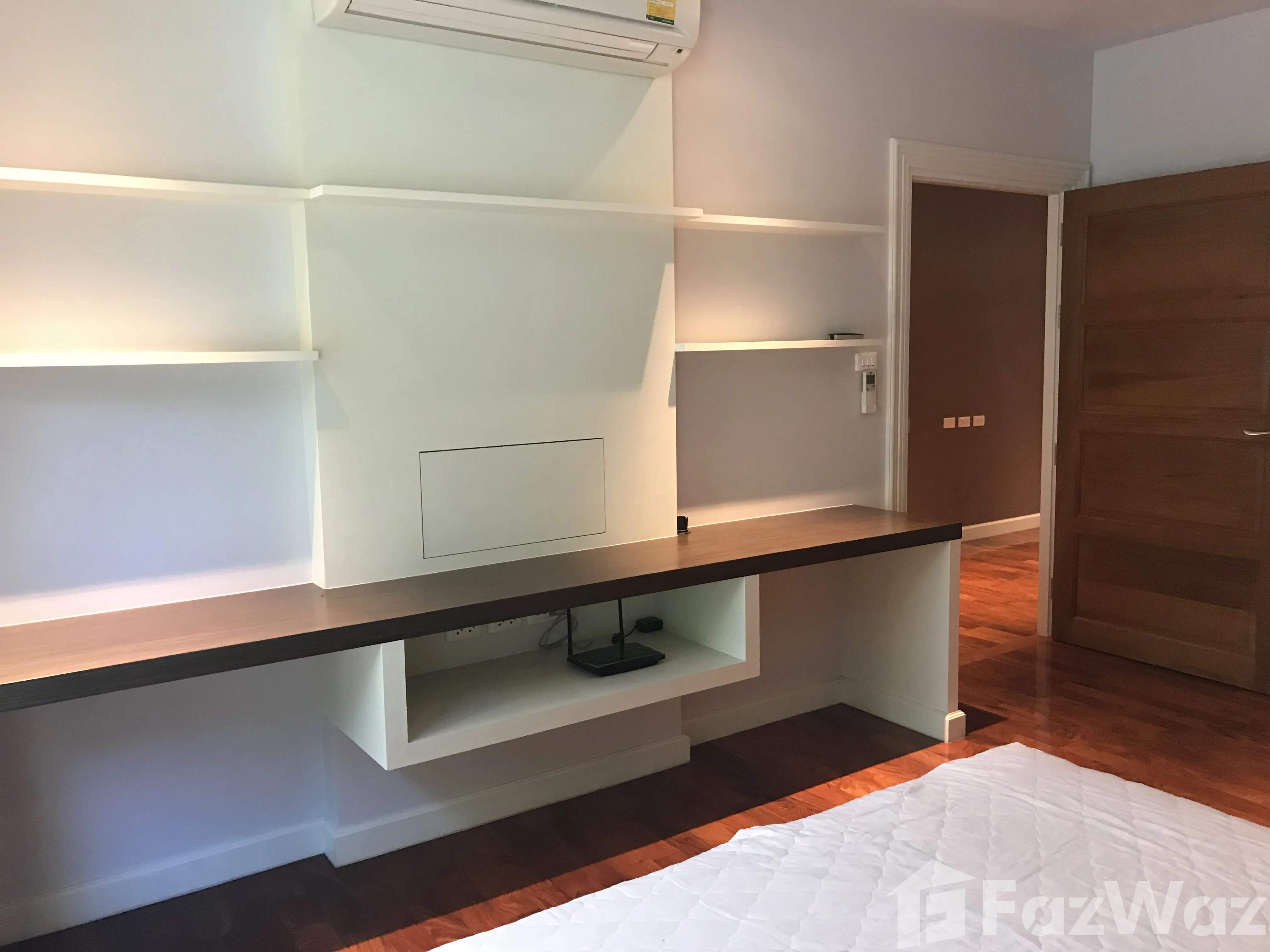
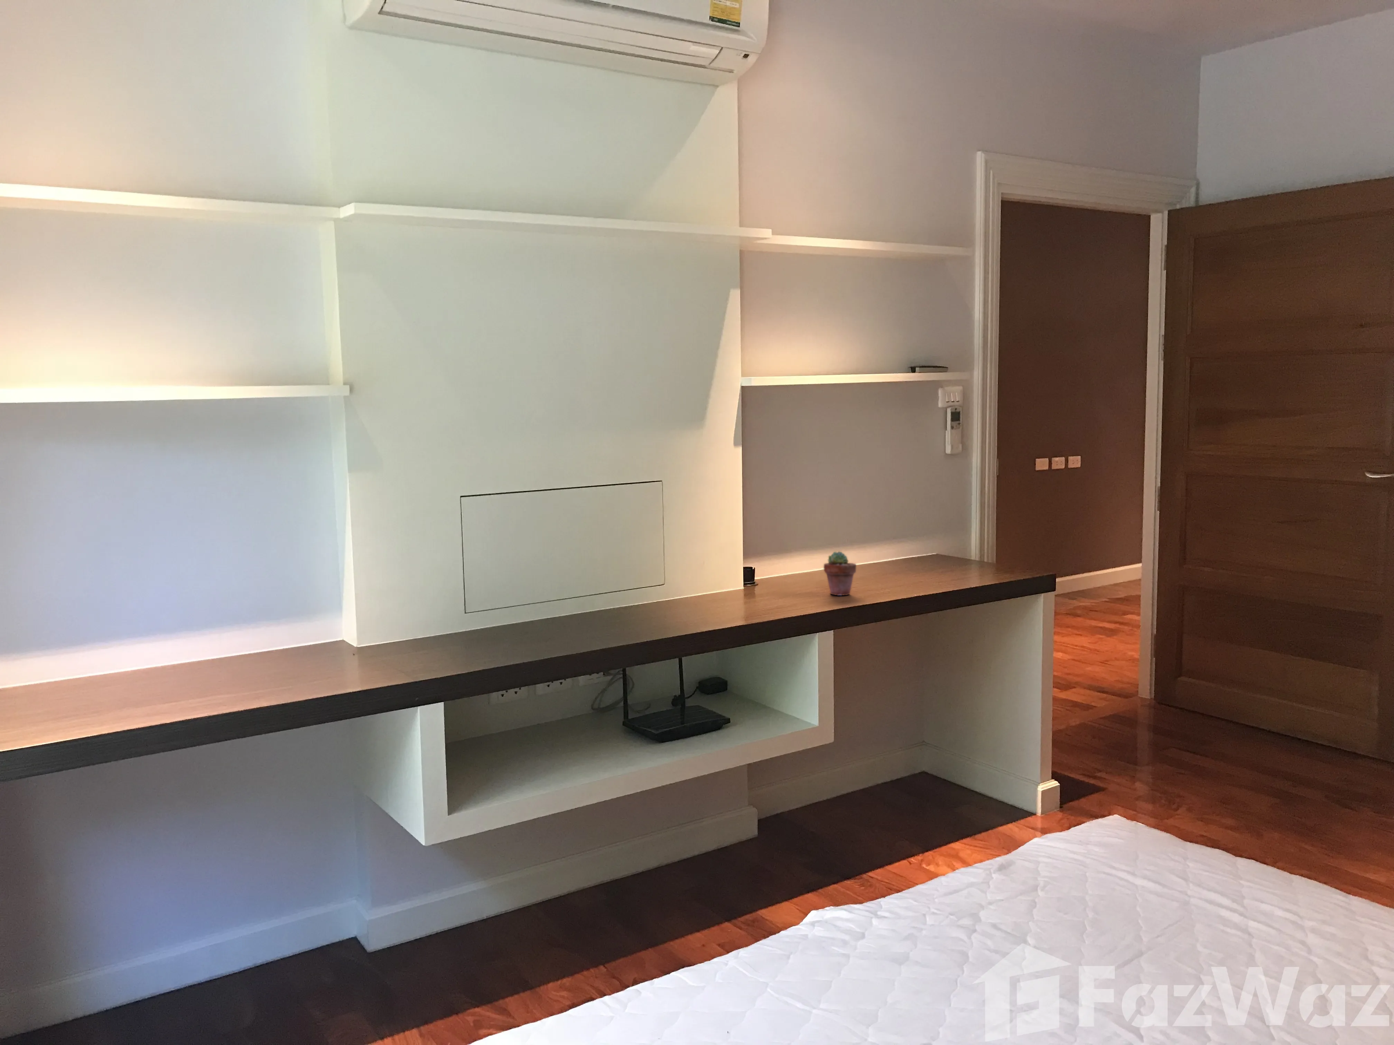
+ potted succulent (840, 572)
